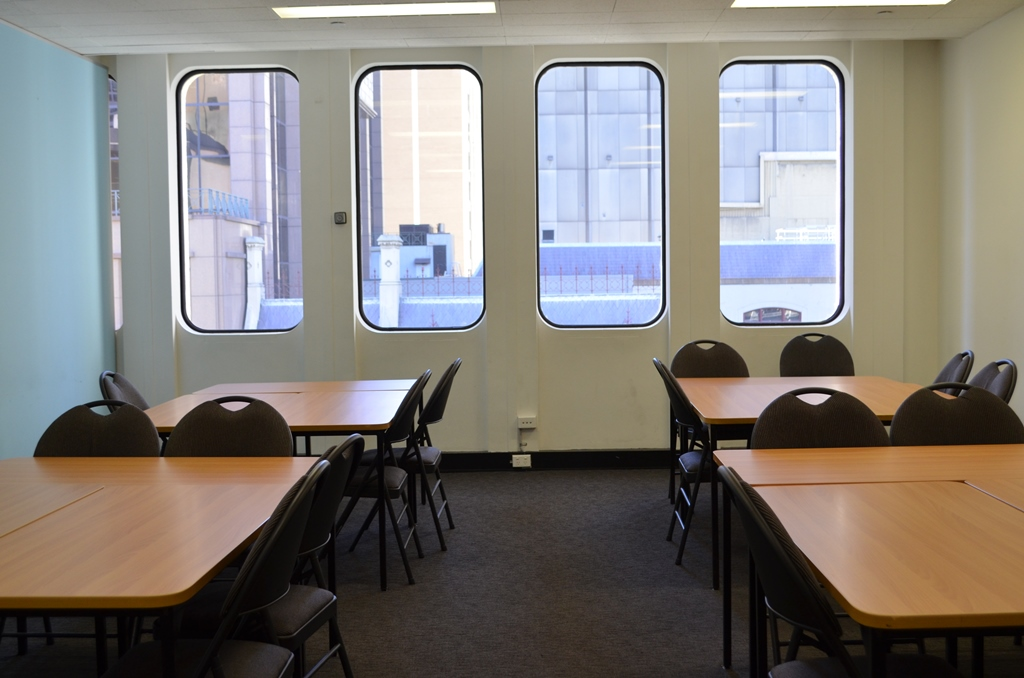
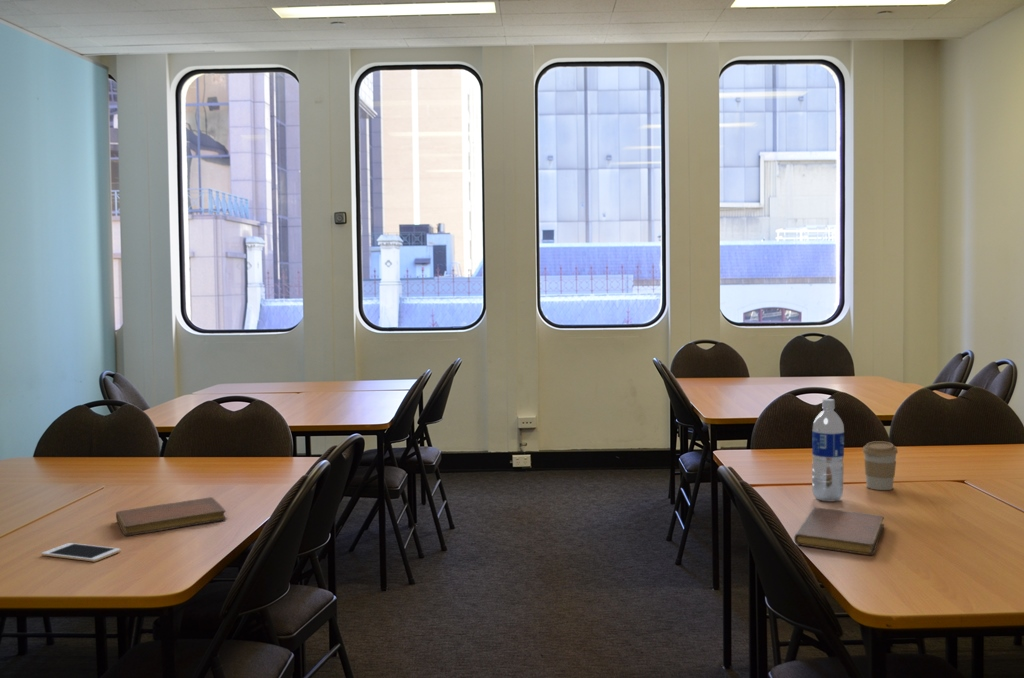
+ notebook (171, 515)
+ cell phone (81, 552)
+ coffee cup (879, 465)
+ notebook (840, 529)
+ water bottle (828, 449)
